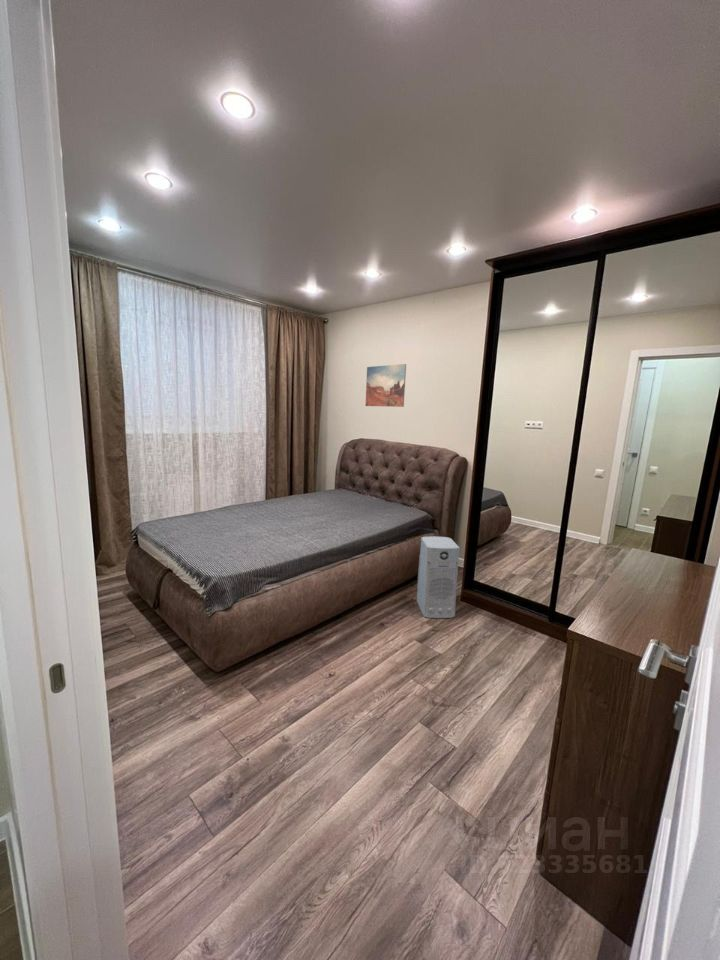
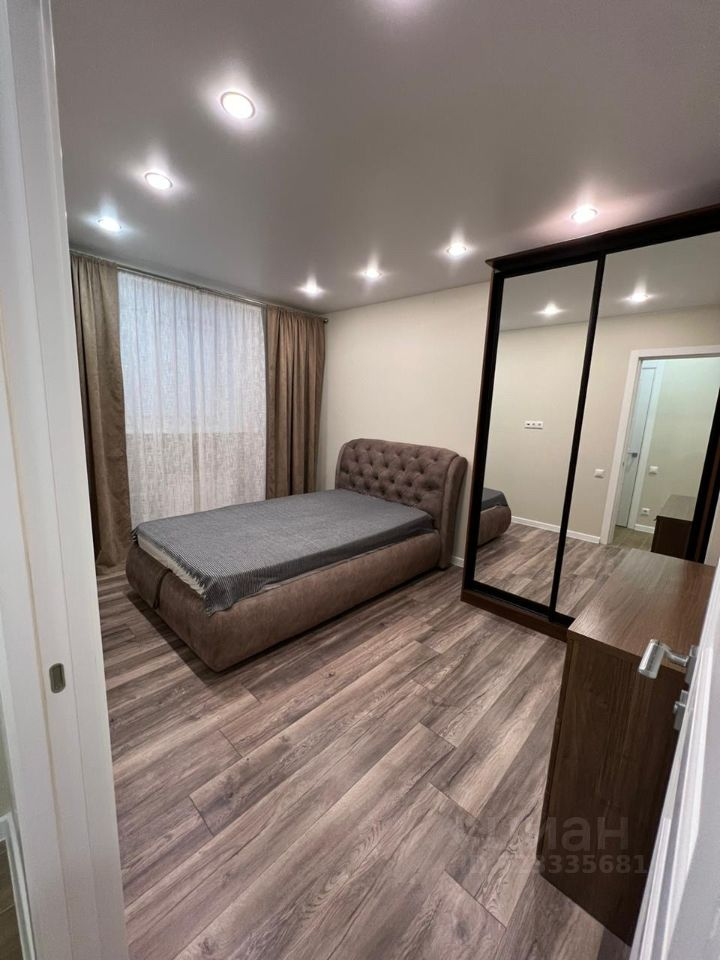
- wall art (384, 386)
- air purifier (437, 575)
